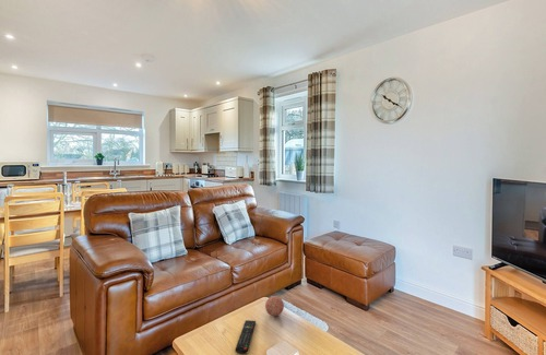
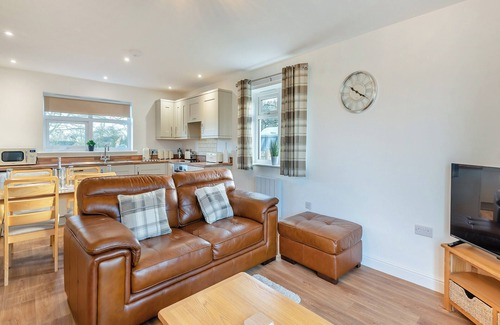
- decorative ball (274, 306)
- remote control (246, 335)
